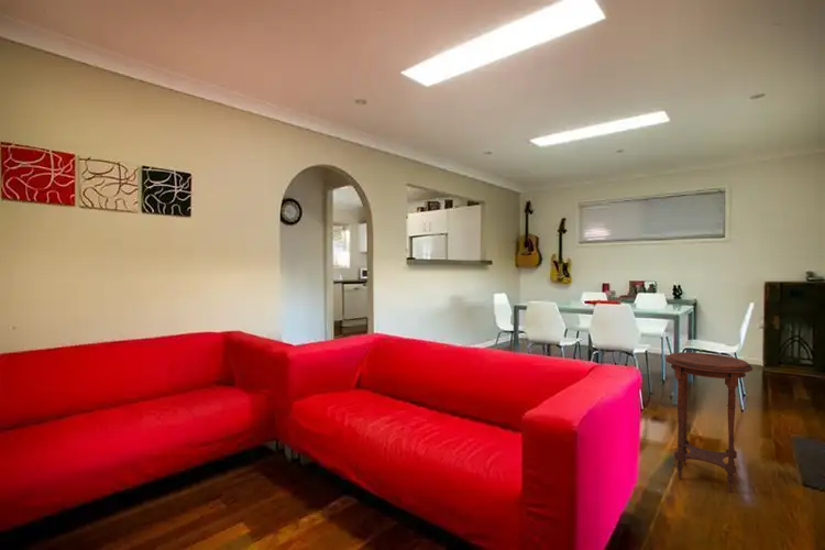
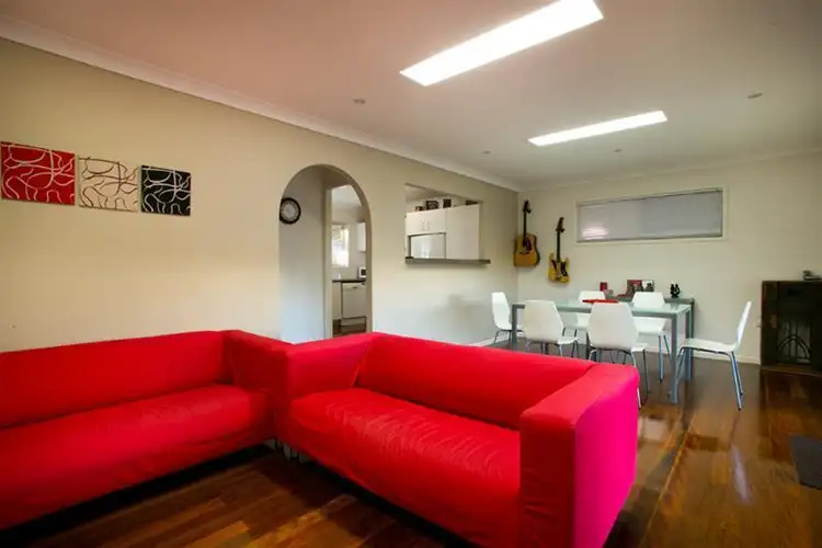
- side table (685, 417)
